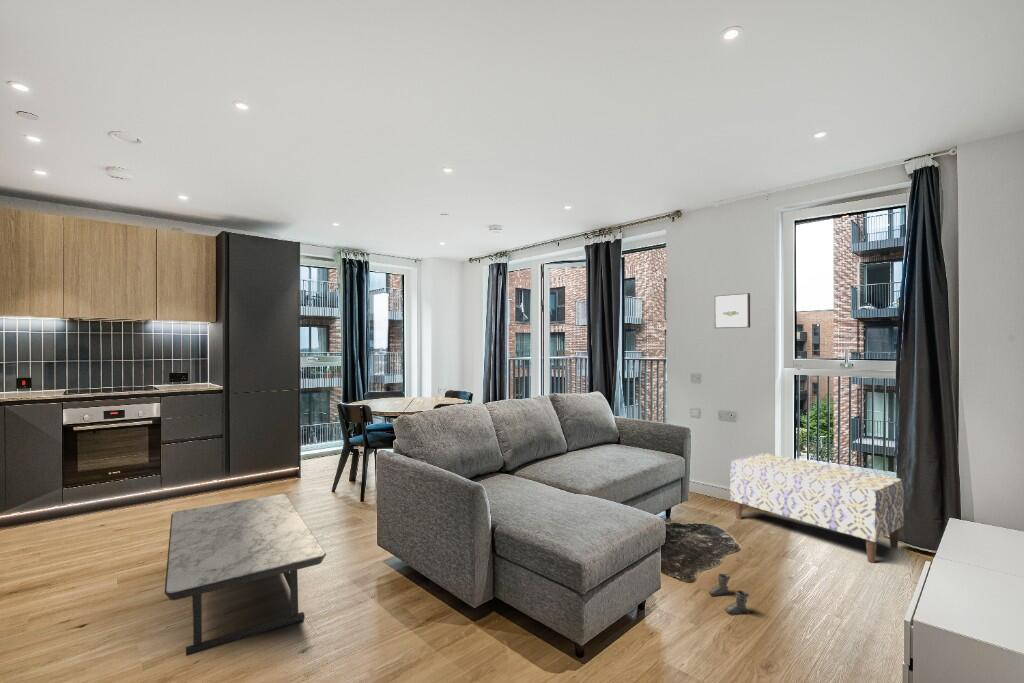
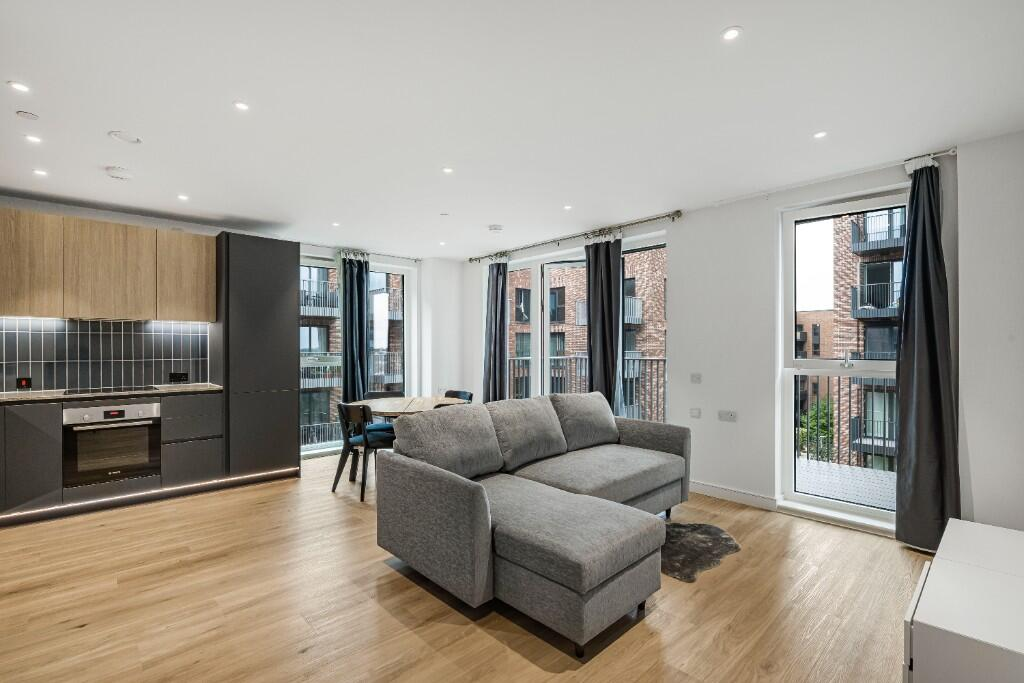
- bench (810, 500)
- coffee table (240, 564)
- wall art (731, 311)
- boots (728, 592)
